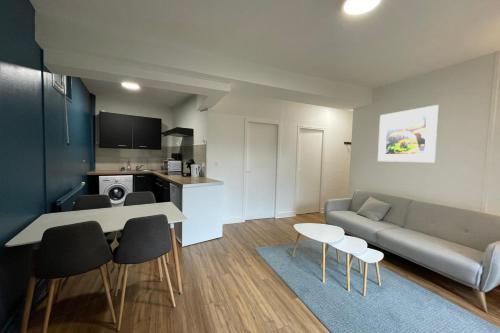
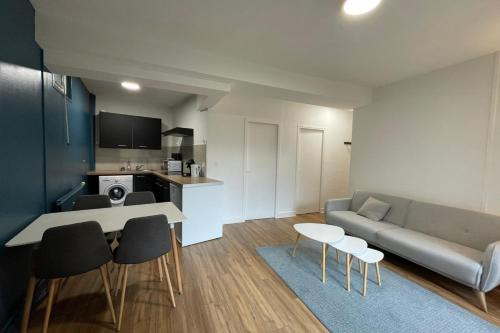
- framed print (404, 136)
